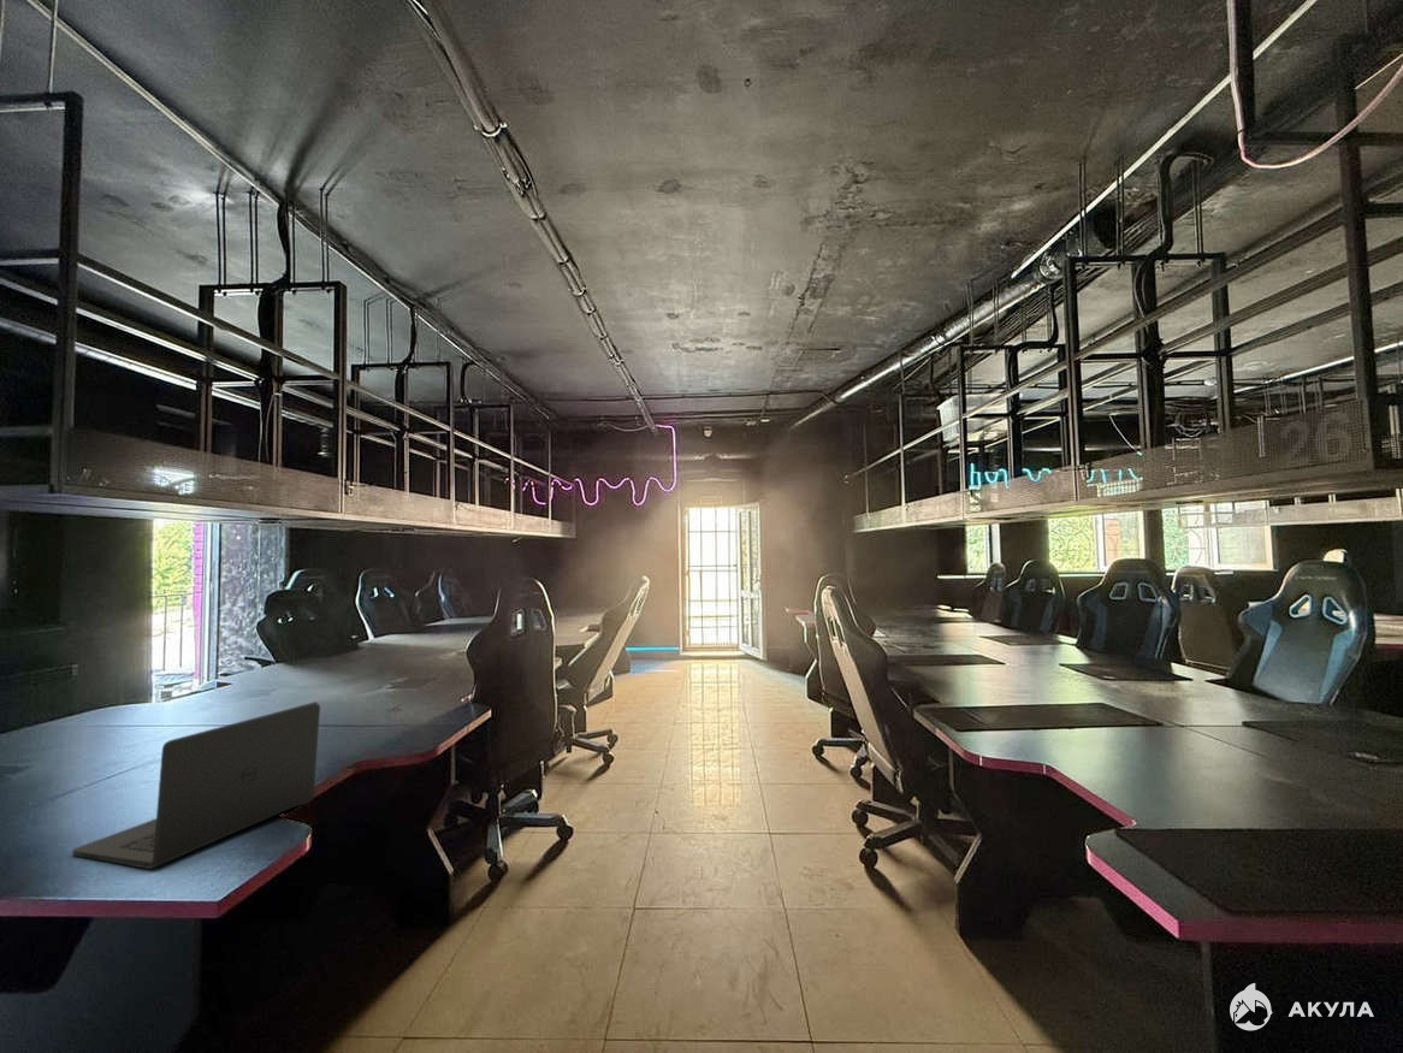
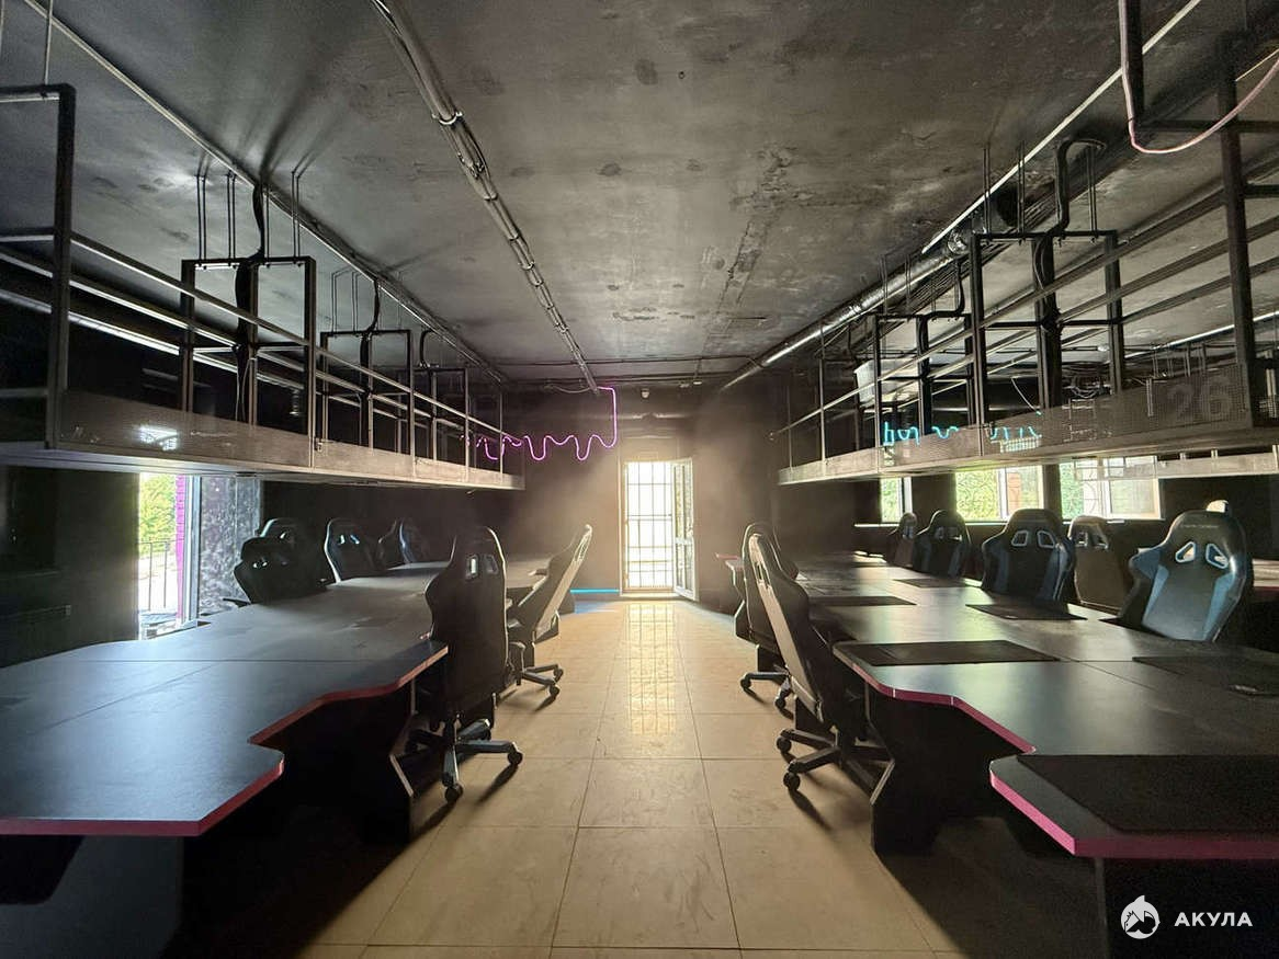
- laptop (207, 771)
